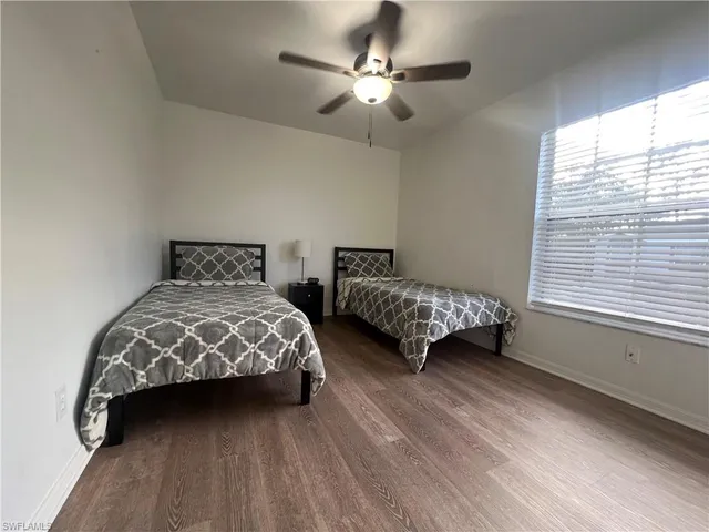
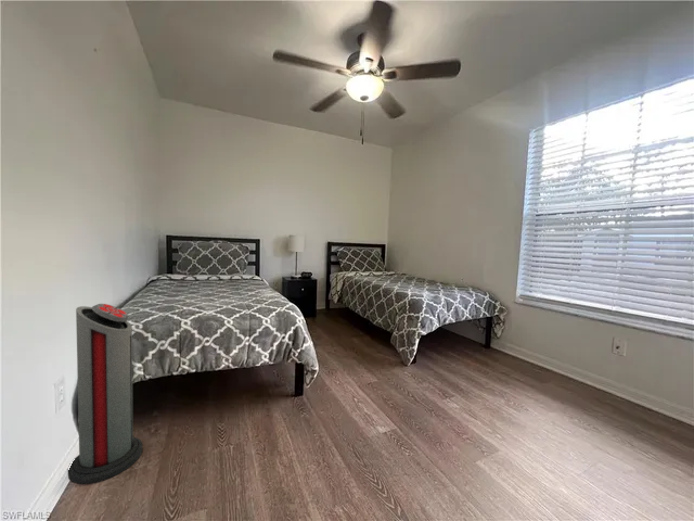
+ air purifier (106, 383)
